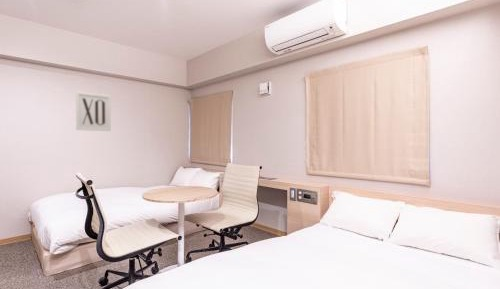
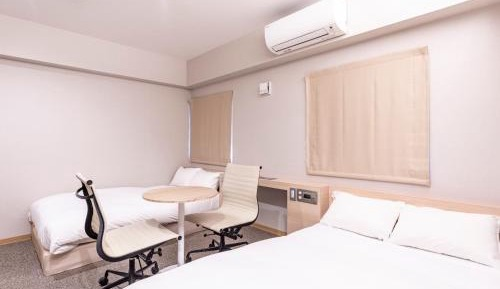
- wall art (94, 112)
